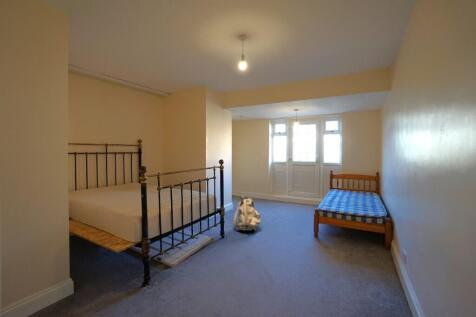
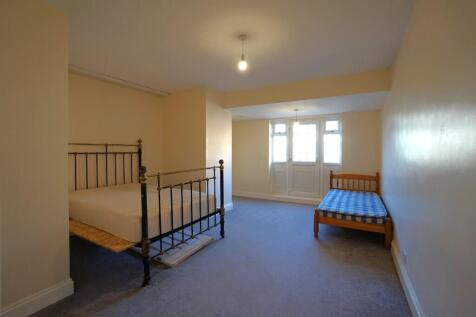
- backpack (247, 213)
